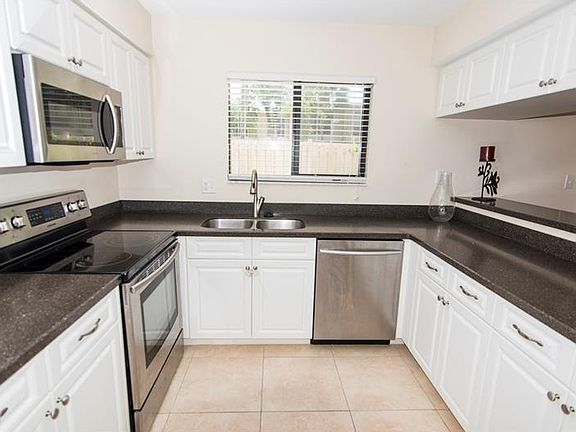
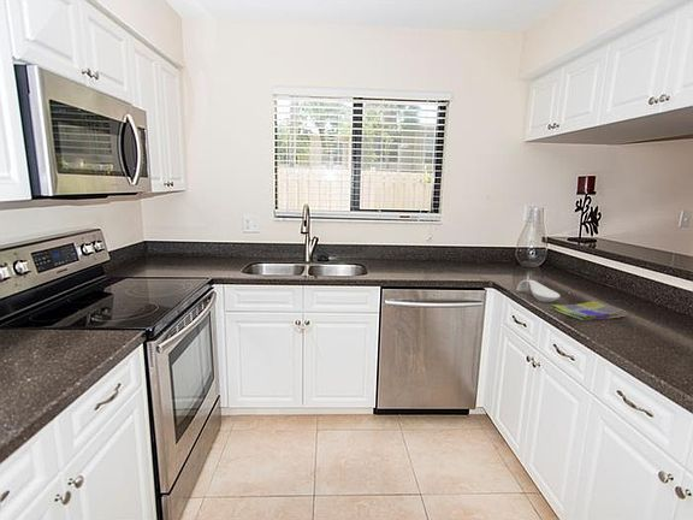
+ spoon rest (537, 290)
+ dish towel (587, 309)
